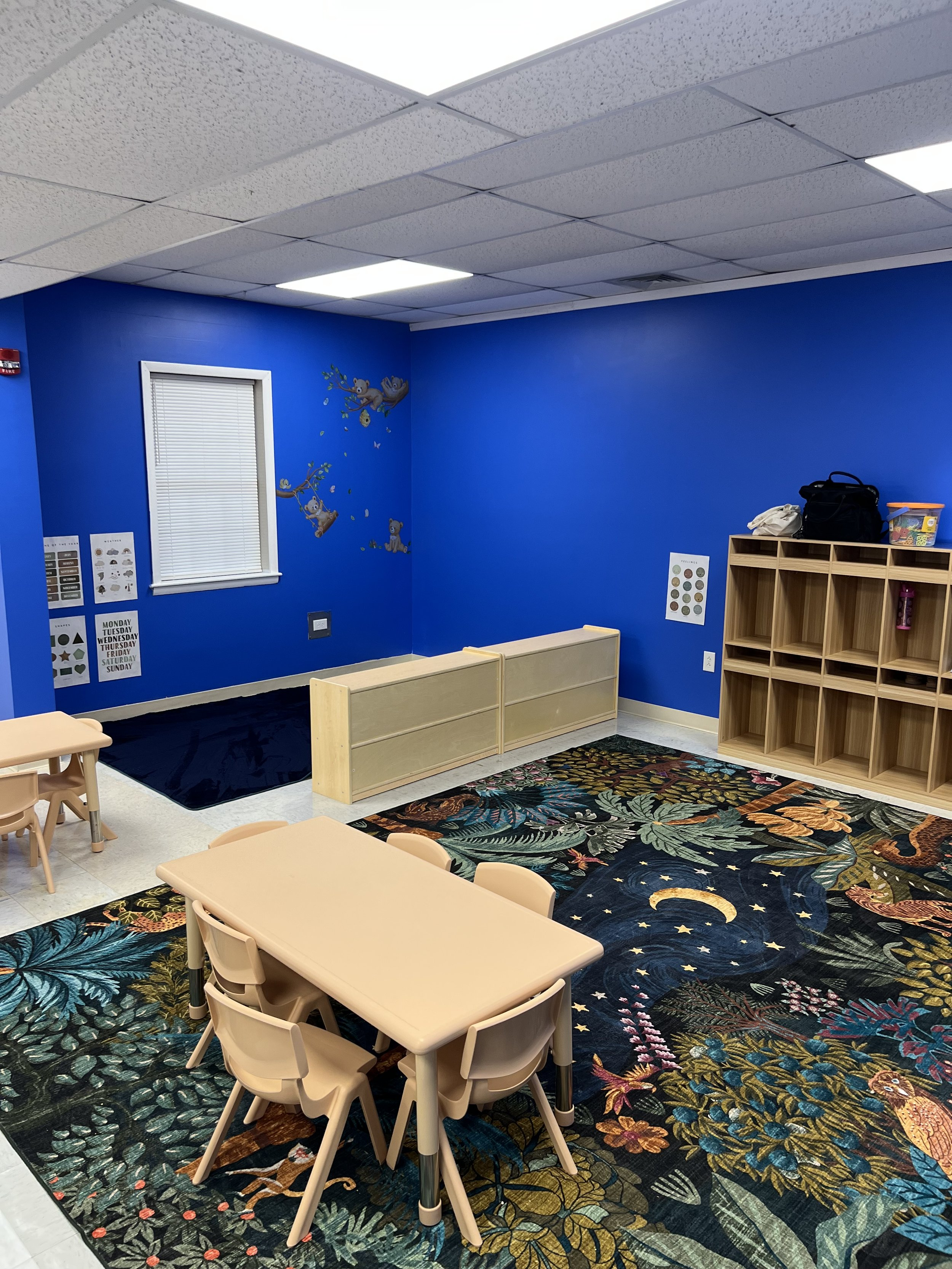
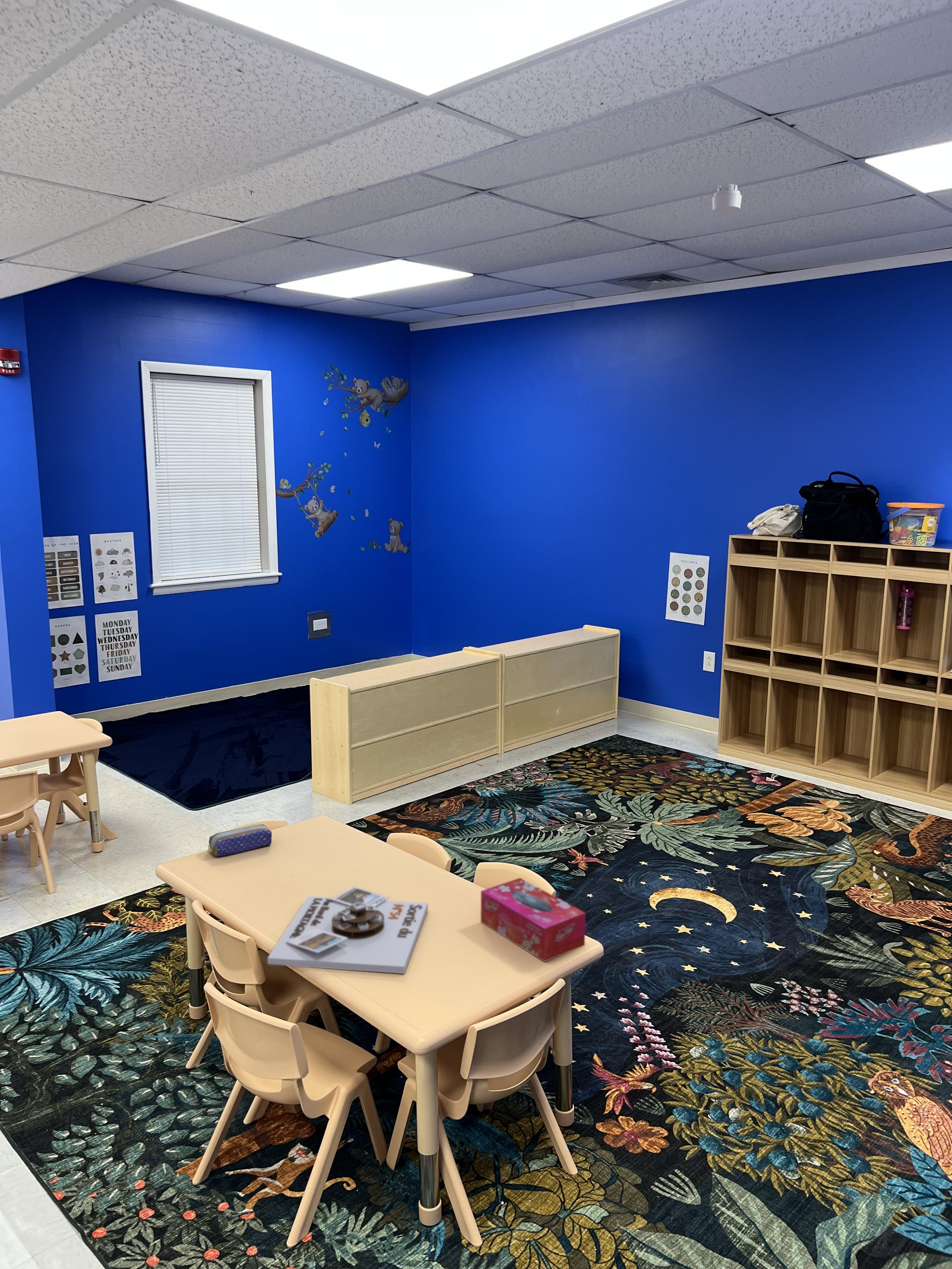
+ board game (355, 915)
+ smoke detector (727, 198)
+ pencil case (240, 840)
+ tissue box (532, 917)
